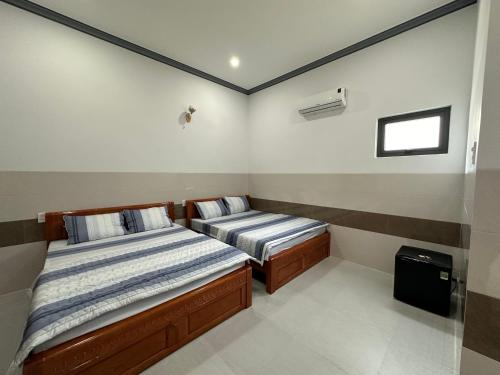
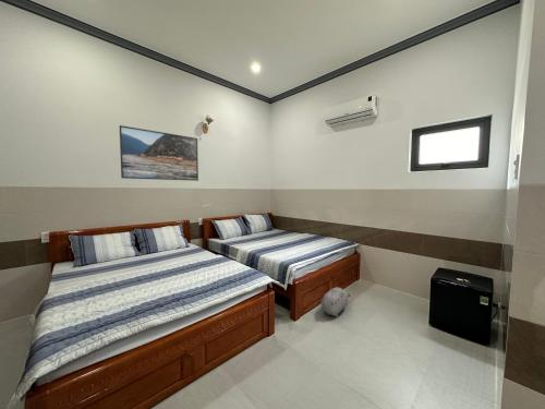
+ plush toy (336, 298)
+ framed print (162, 156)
